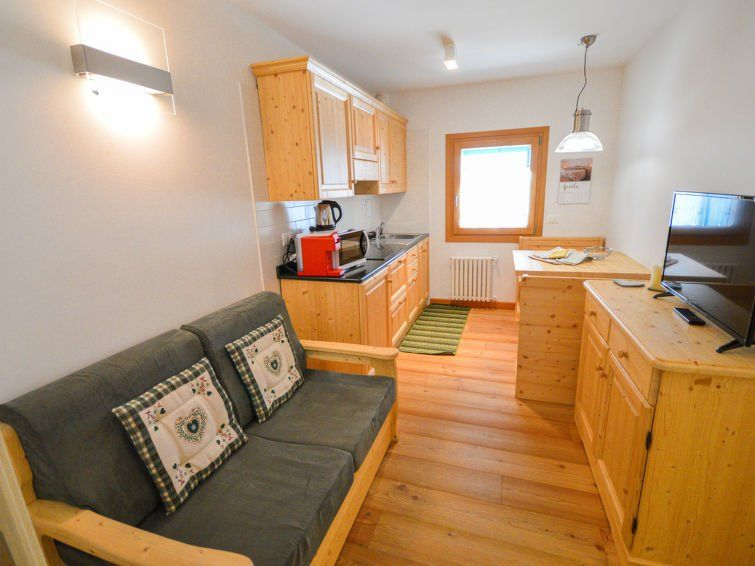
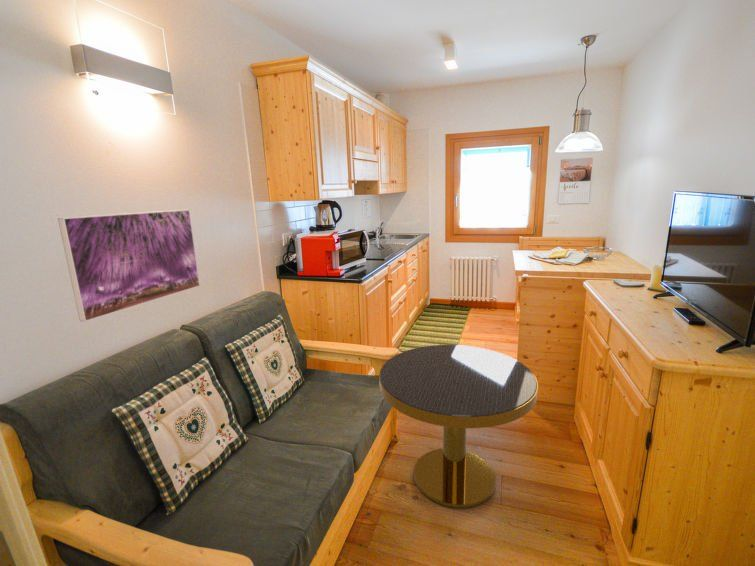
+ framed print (141, 258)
+ side table (454, 427)
